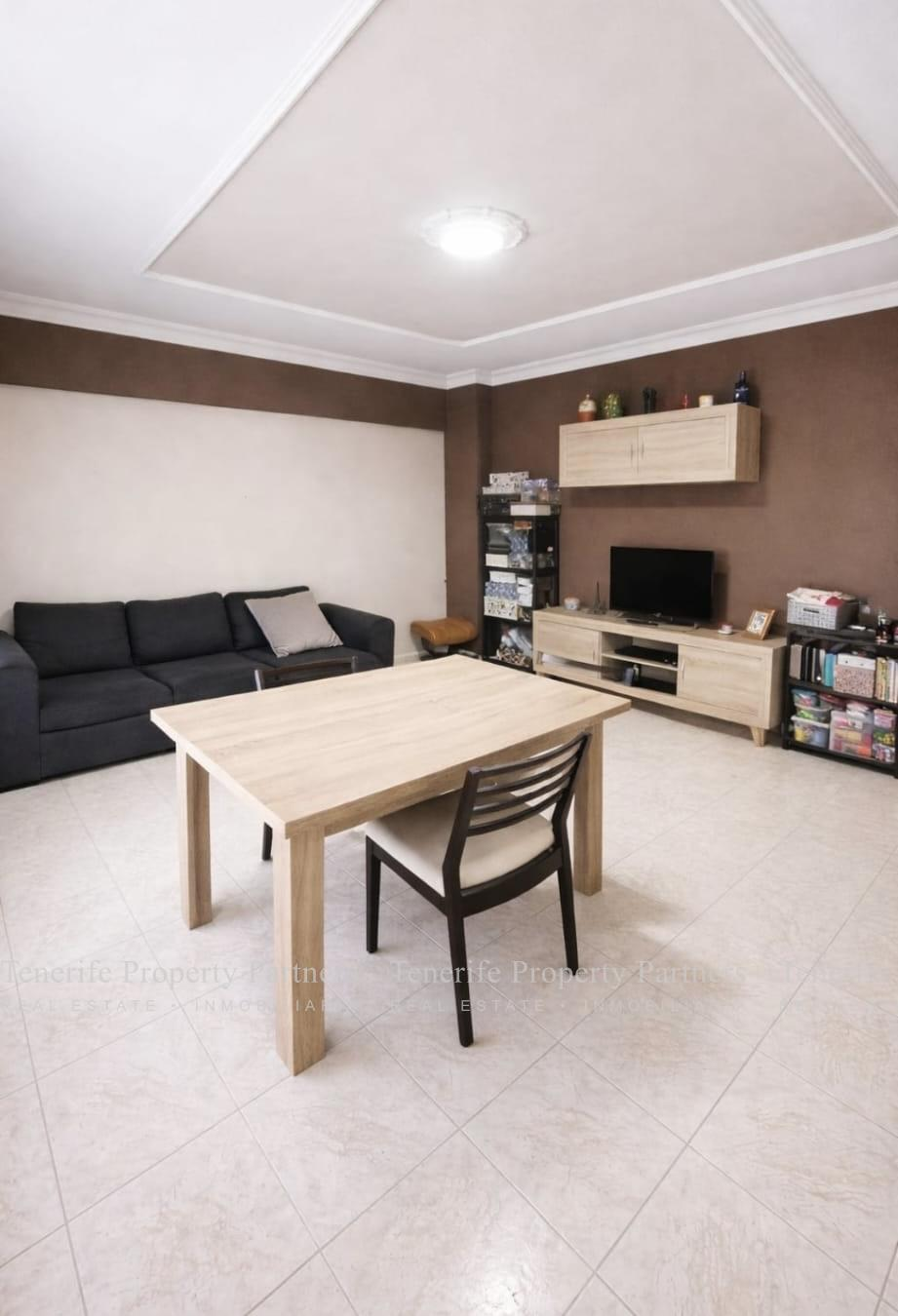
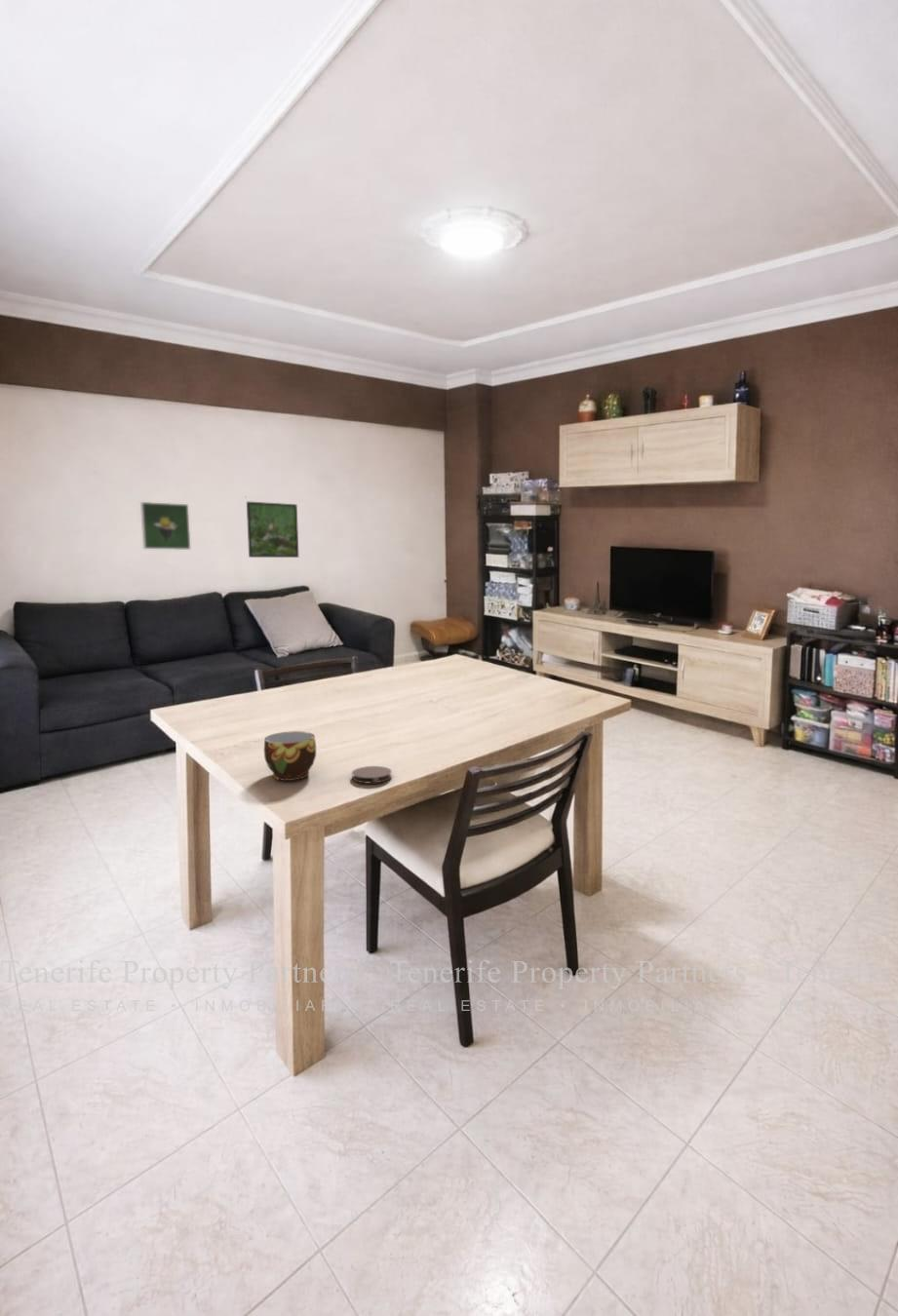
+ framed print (273, 530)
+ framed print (166, 525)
+ cup (289, 755)
+ coaster (371, 774)
